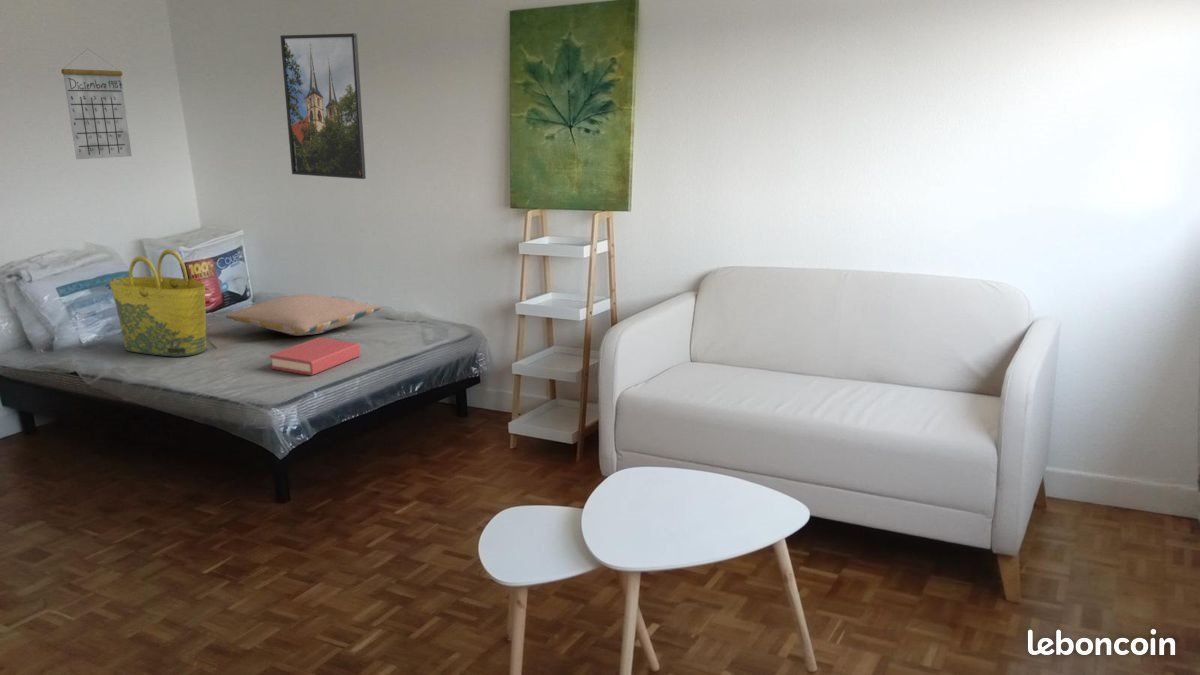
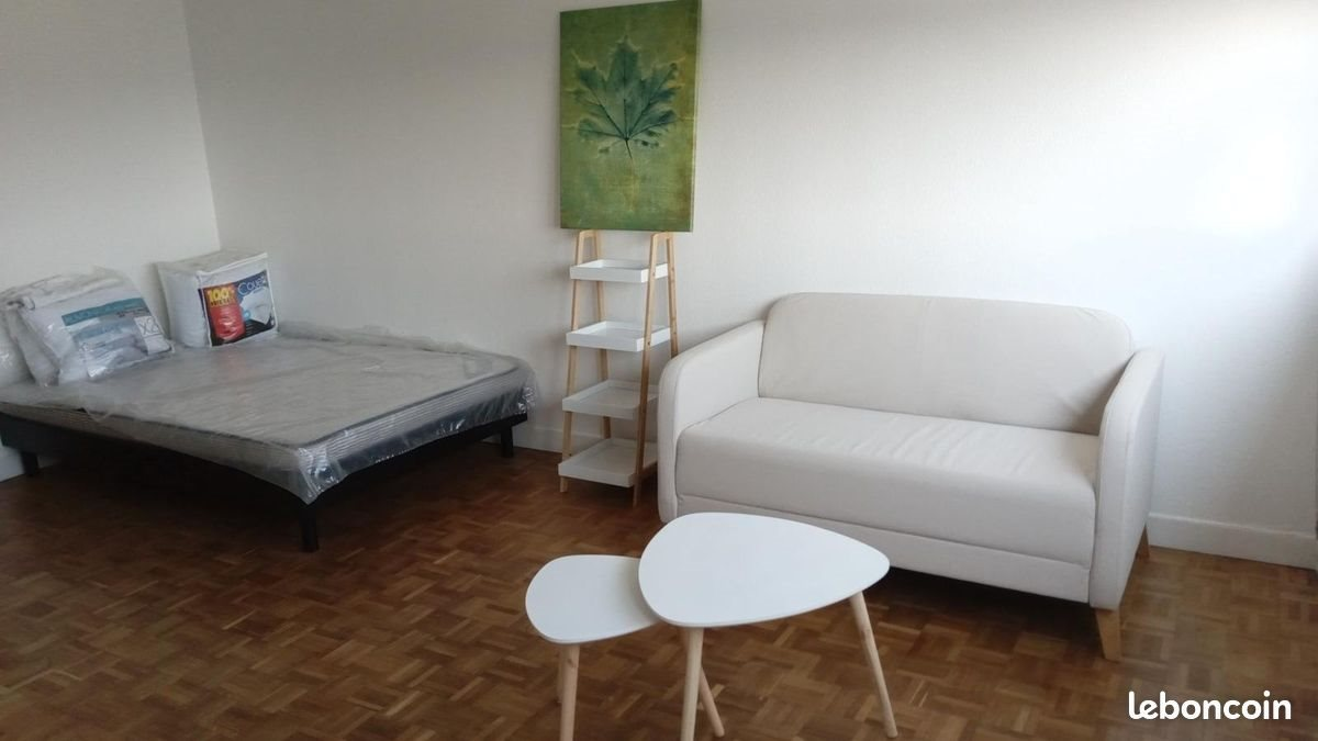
- hardback book (316, 355)
- tote bag (161, 301)
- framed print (323, 107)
- pillow (305, 314)
- calendar (97, 104)
